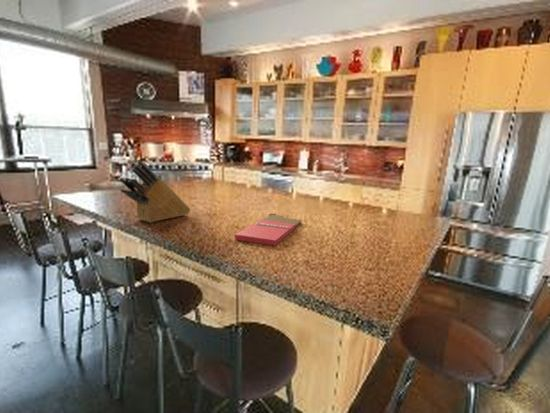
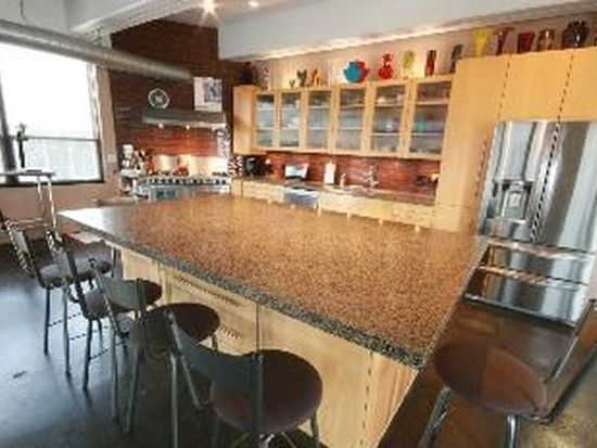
- cutting board (272, 225)
- knife block (156, 189)
